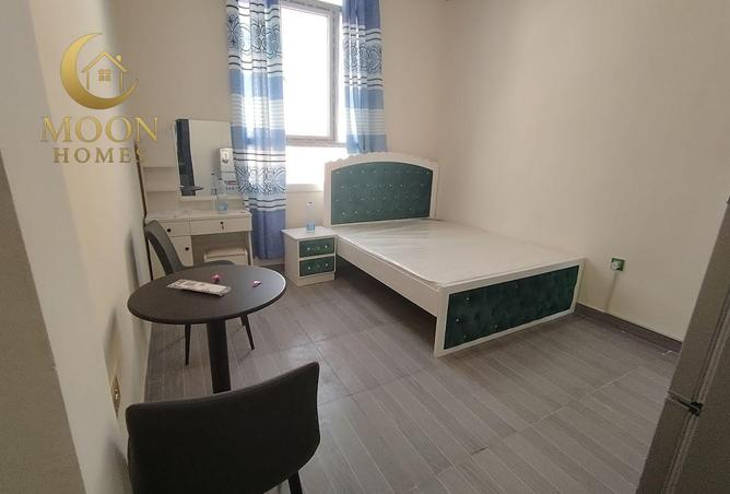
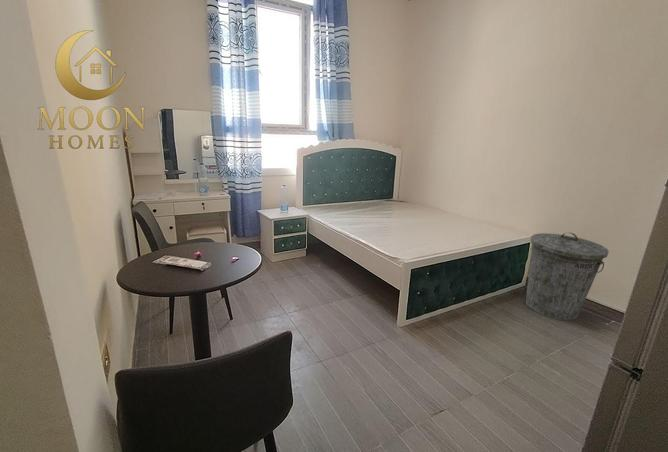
+ trash can (560, 271)
